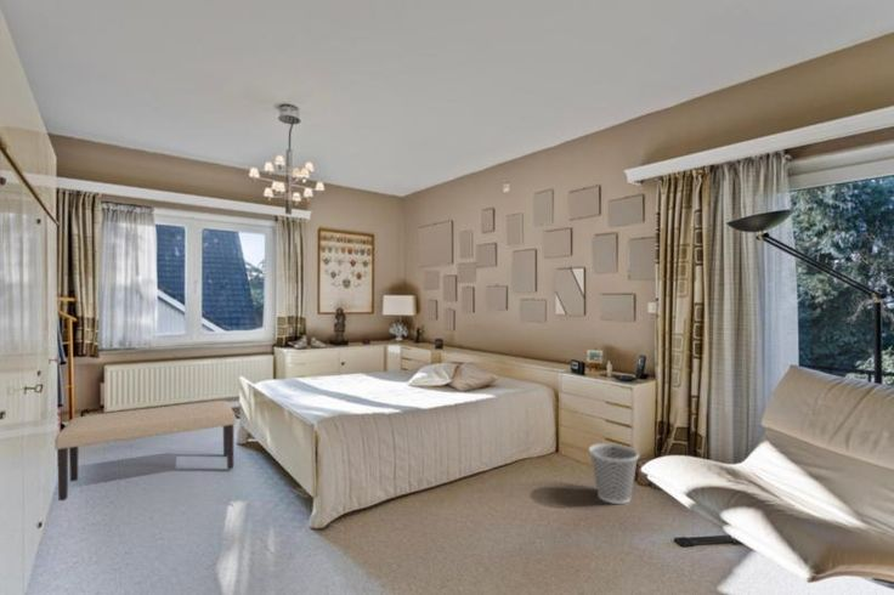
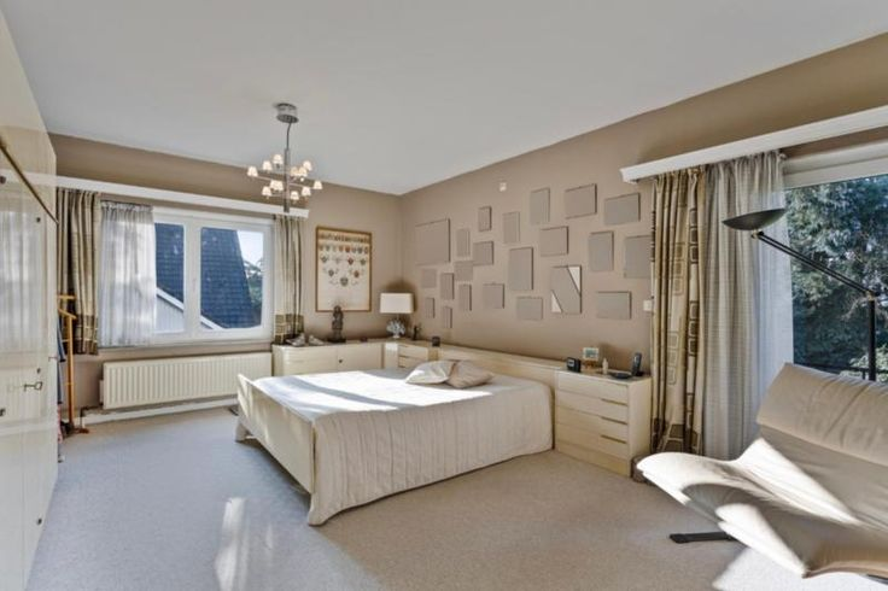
- bench (154, 435)
- wastebasket (613, 474)
